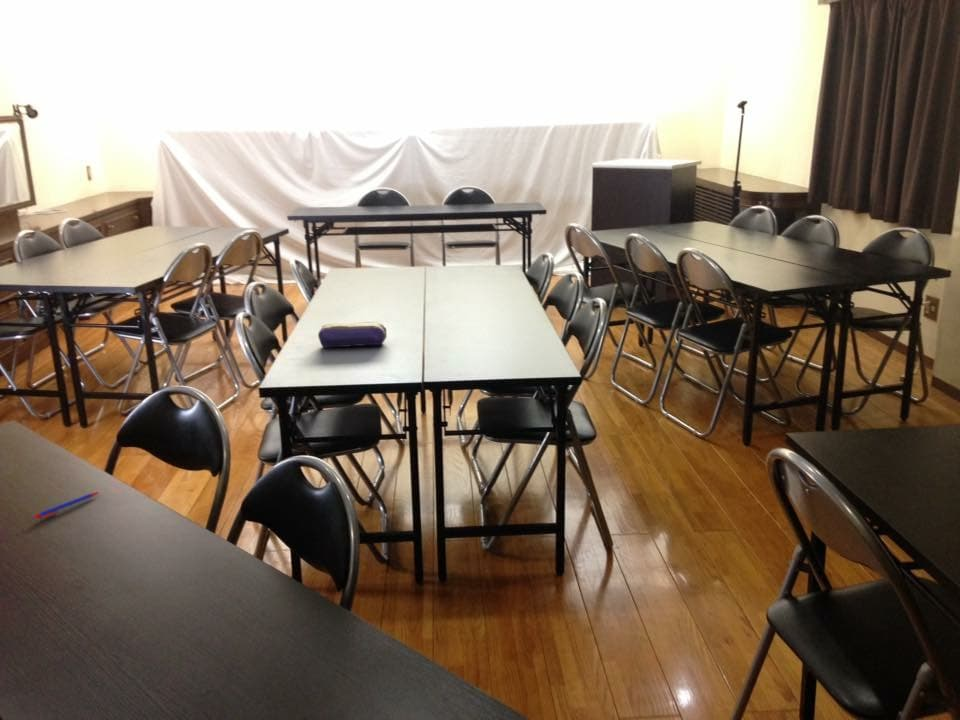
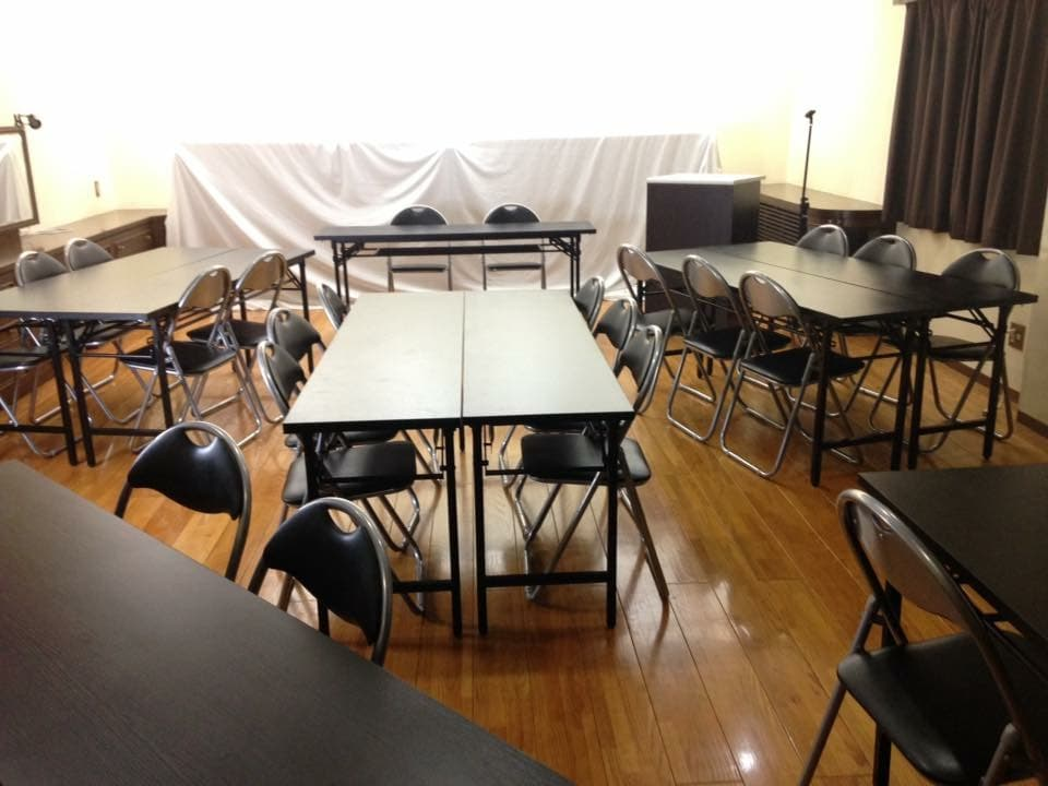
- pencil case (352, 334)
- pen (67, 504)
